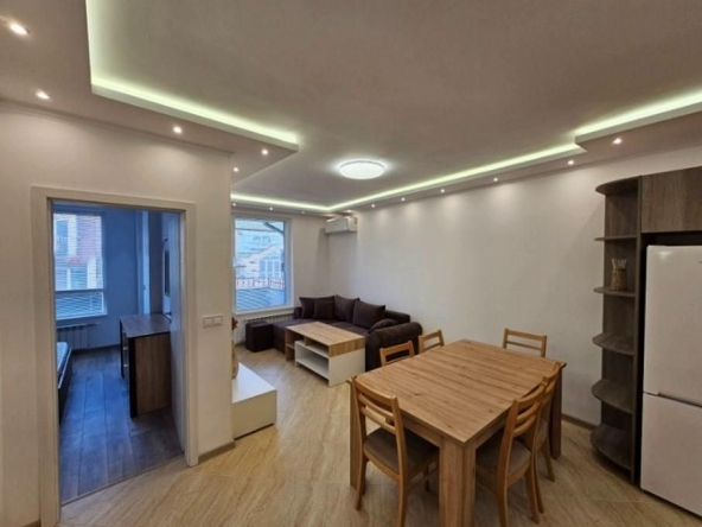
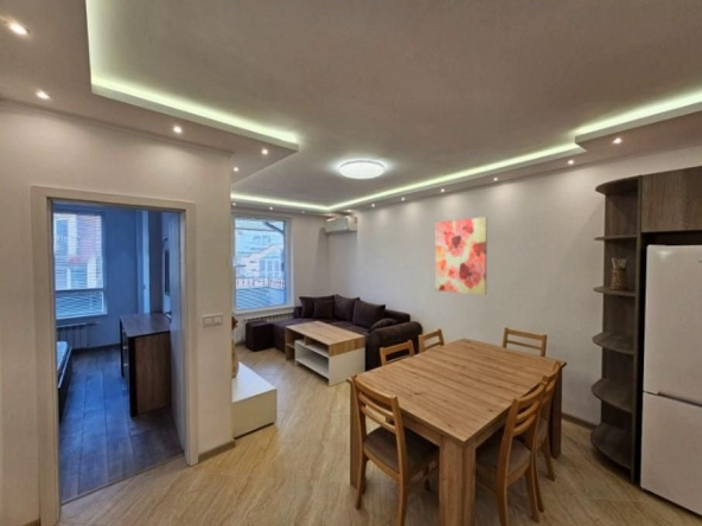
+ wall art (459, 256)
